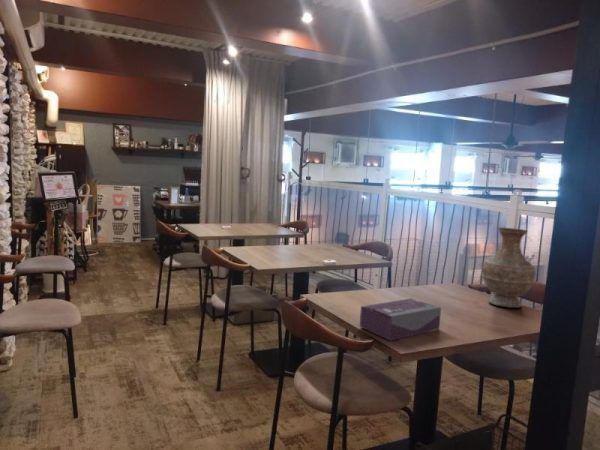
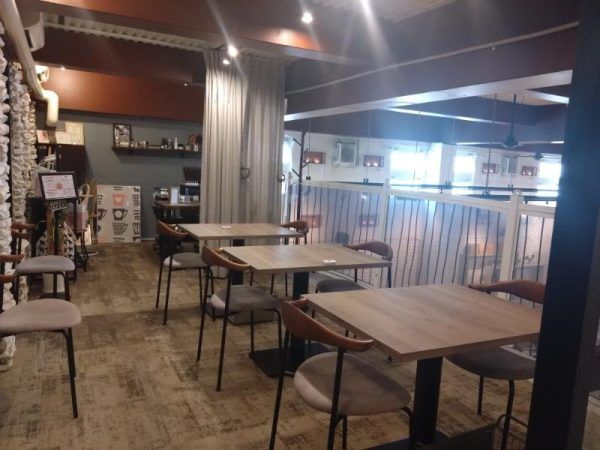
- vase (508, 266)
- tissue box (400, 317)
